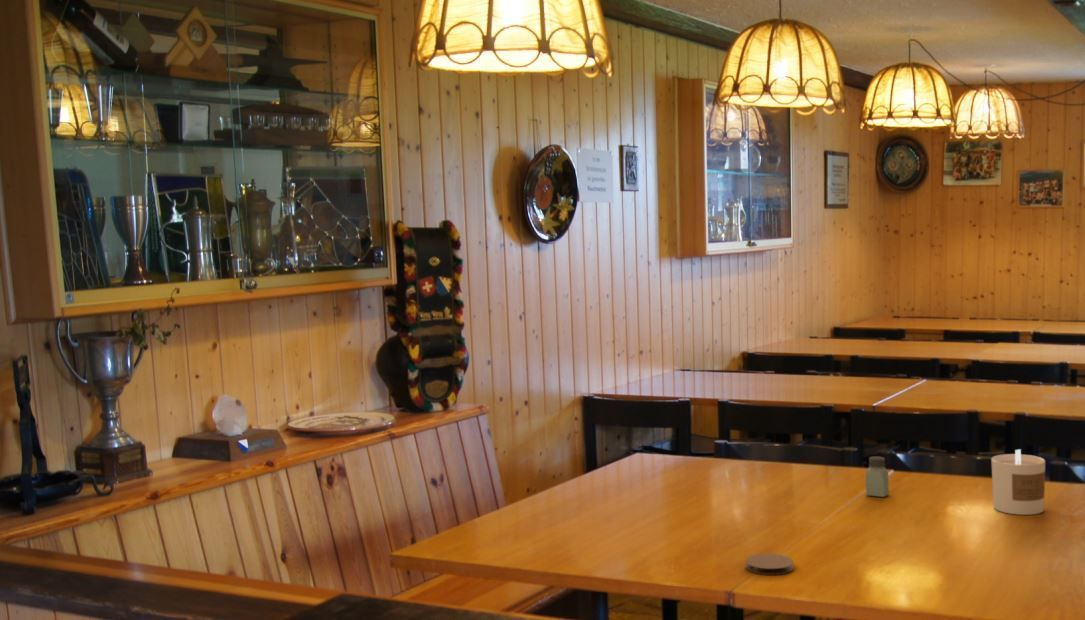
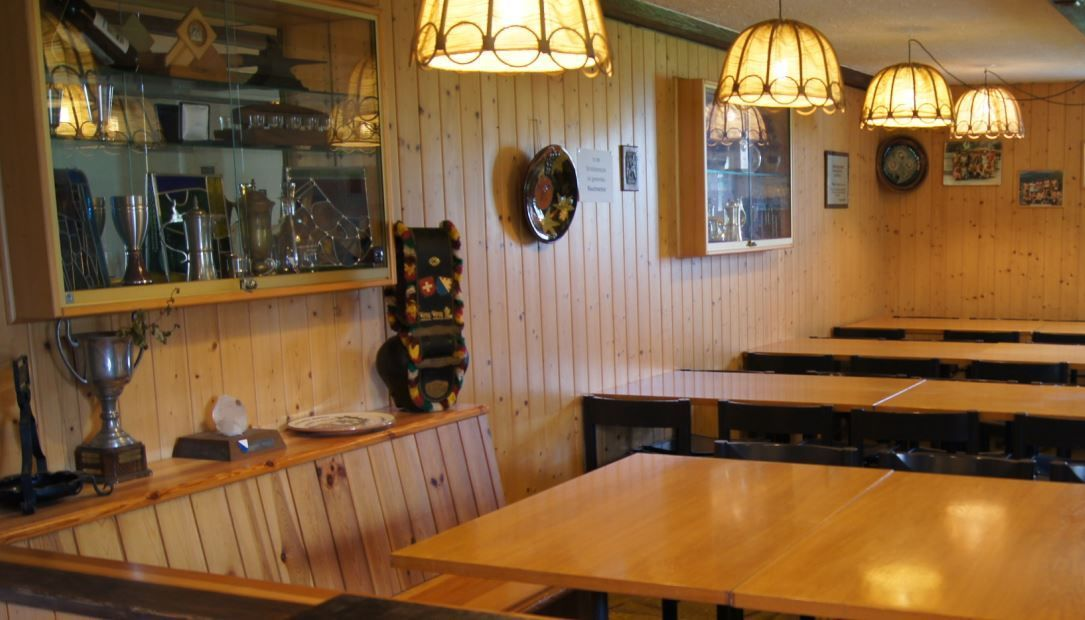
- coaster (769, 564)
- candle (1018, 479)
- saltshaker (877, 476)
